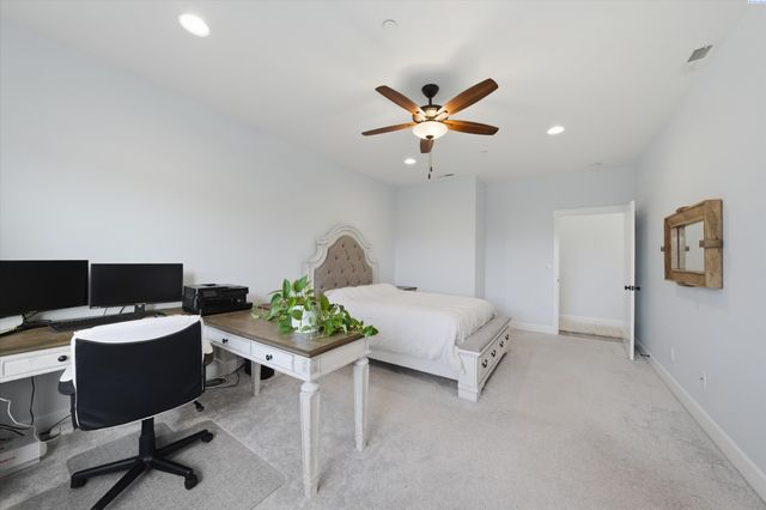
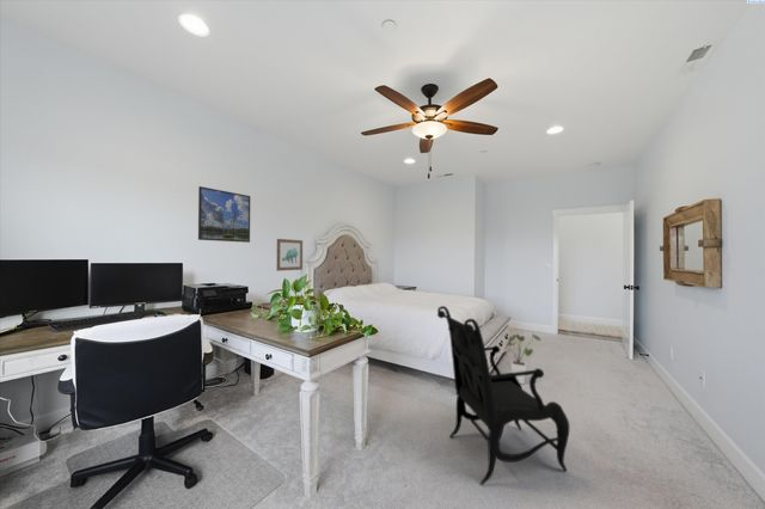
+ armchair (497, 381)
+ wall art (289, 254)
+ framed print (226, 216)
+ house plant (521, 356)
